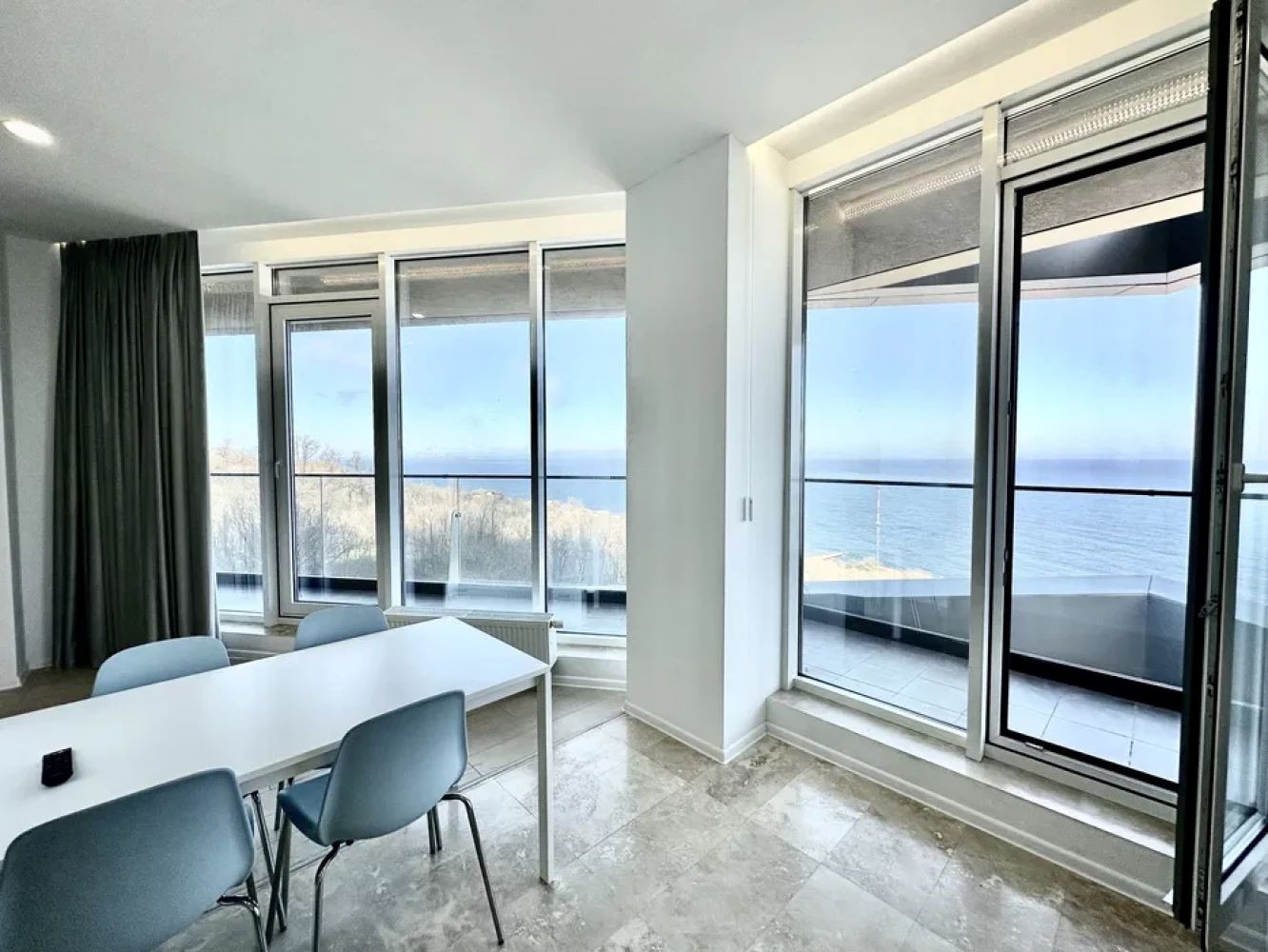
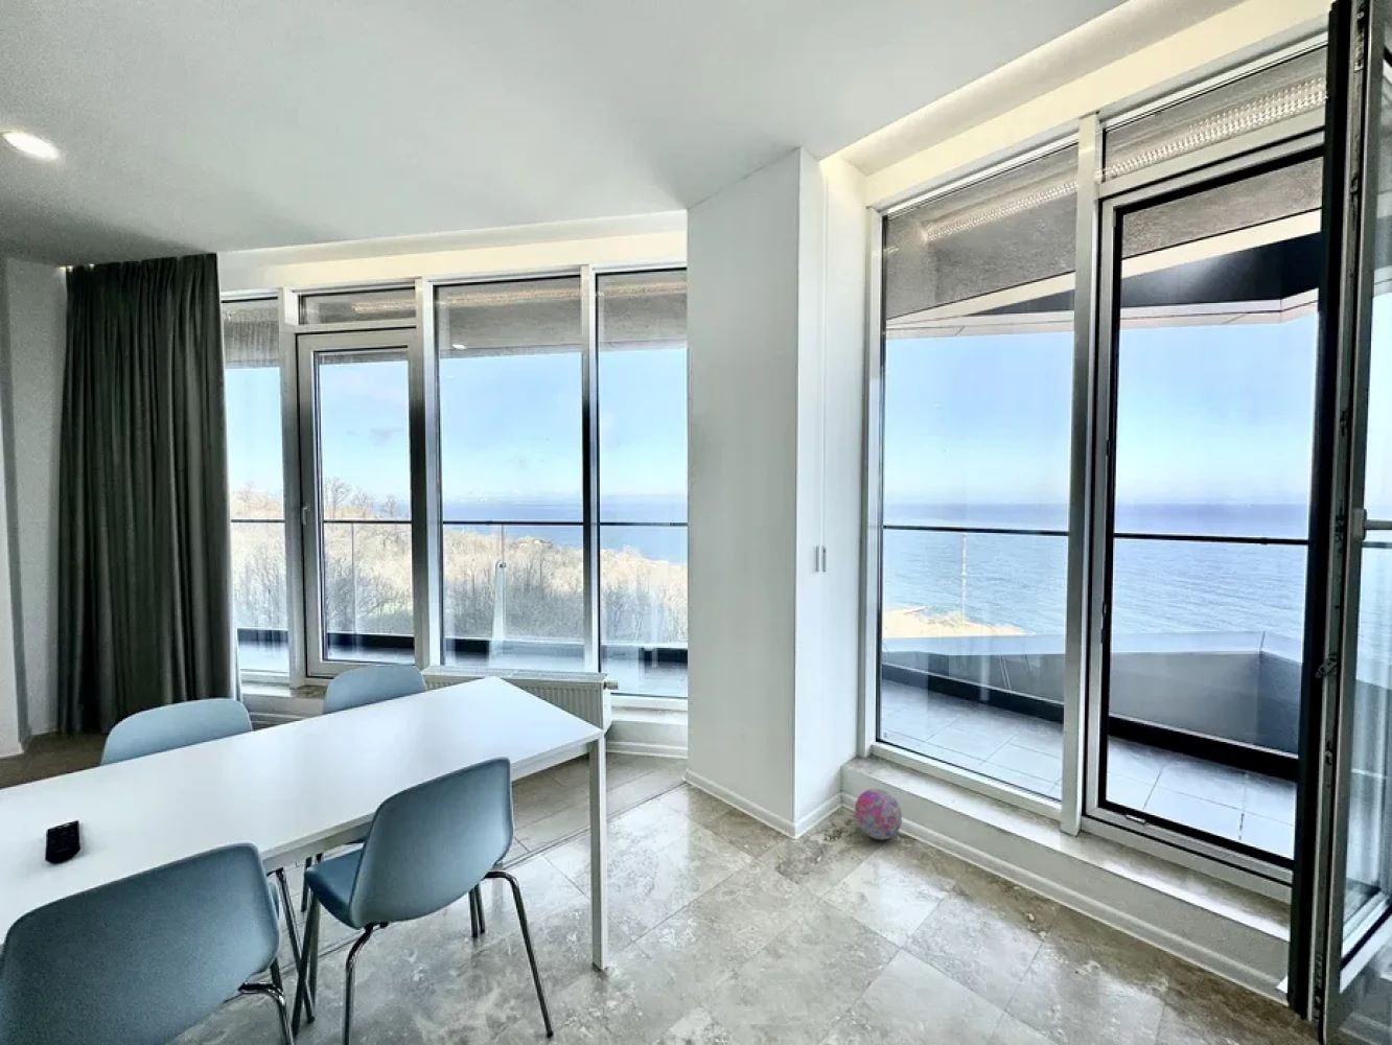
+ decorative ball (878, 813)
